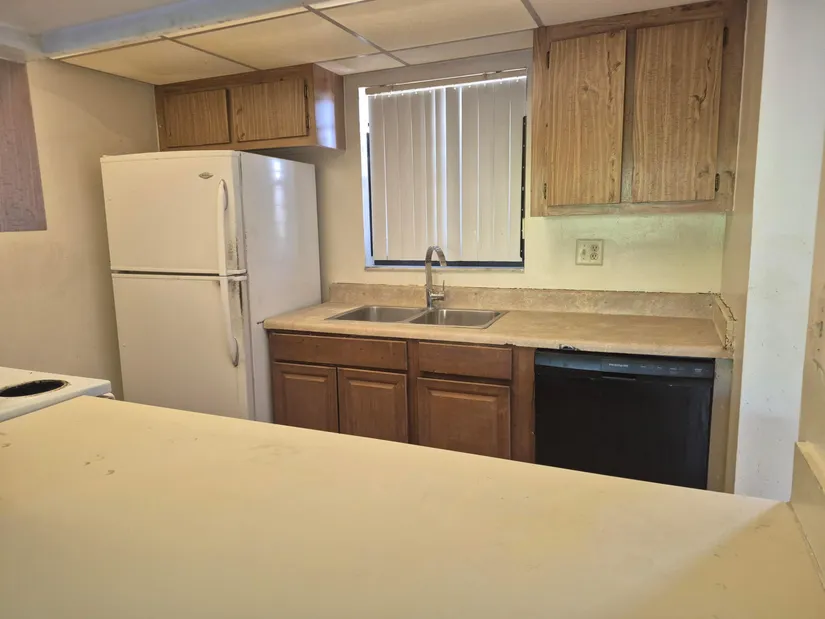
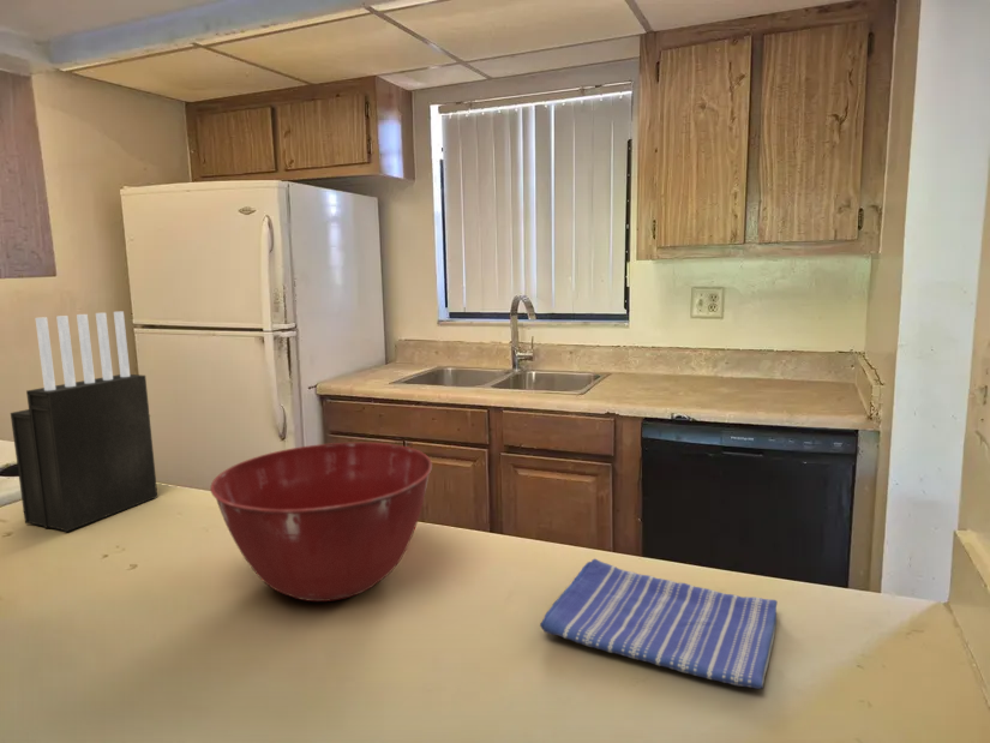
+ dish towel (660, 615)
+ mixing bowl (328, 523)
+ knife block (79, 413)
